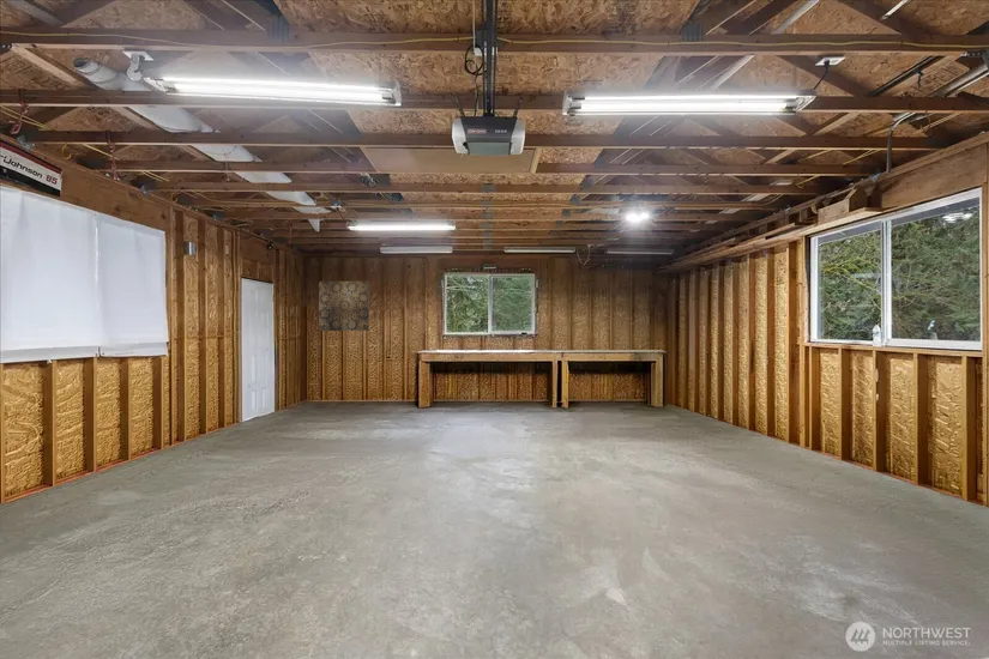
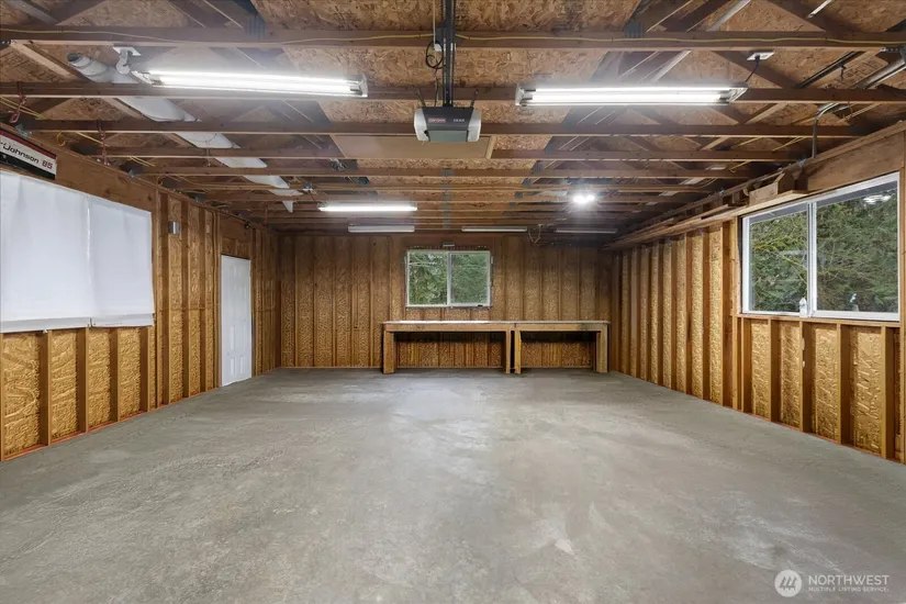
- wall art (344, 306)
